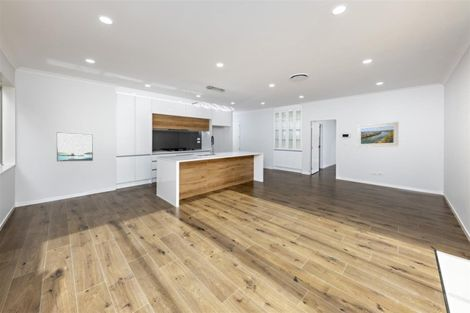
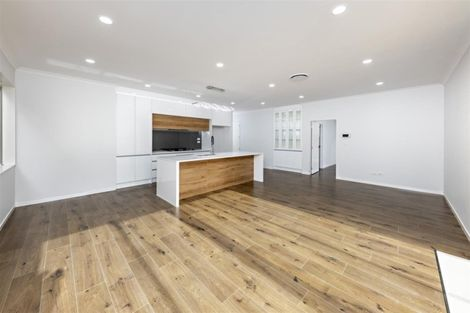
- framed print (75, 147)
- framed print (376, 135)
